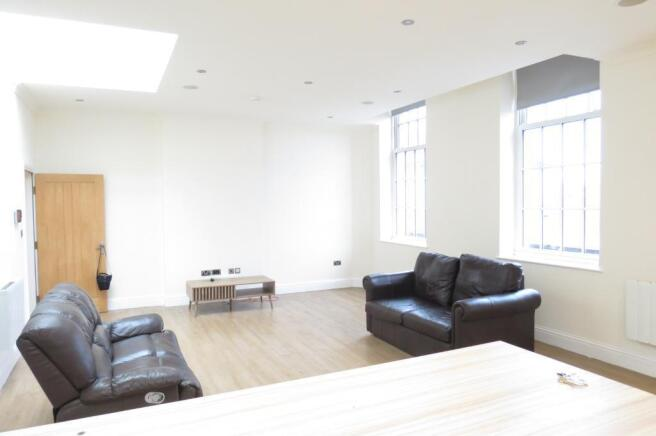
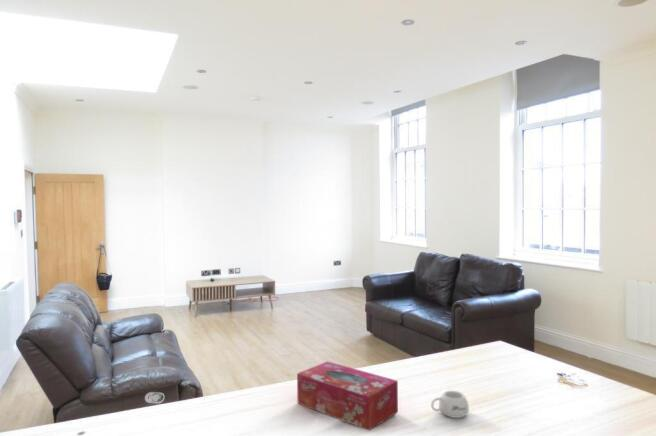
+ mug (449, 403)
+ tissue box (346, 392)
